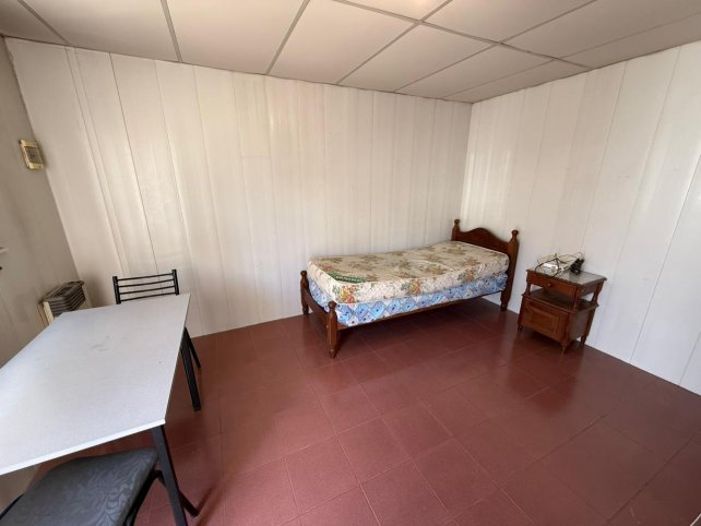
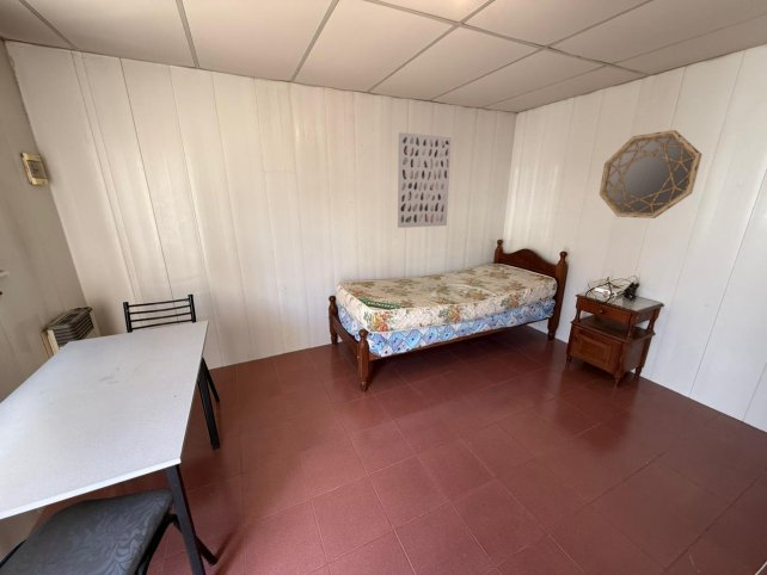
+ home mirror (644, 177)
+ wall art (424, 183)
